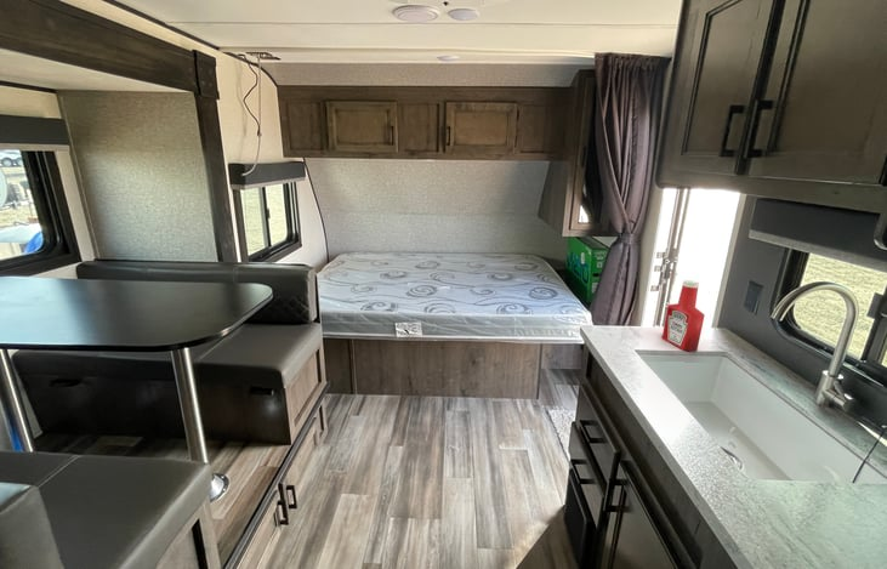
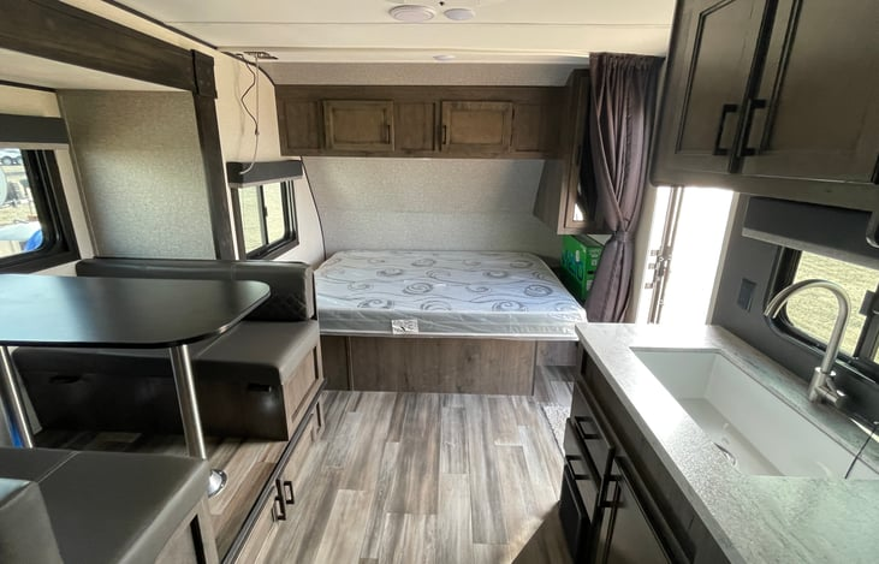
- soap bottle (684, 313)
